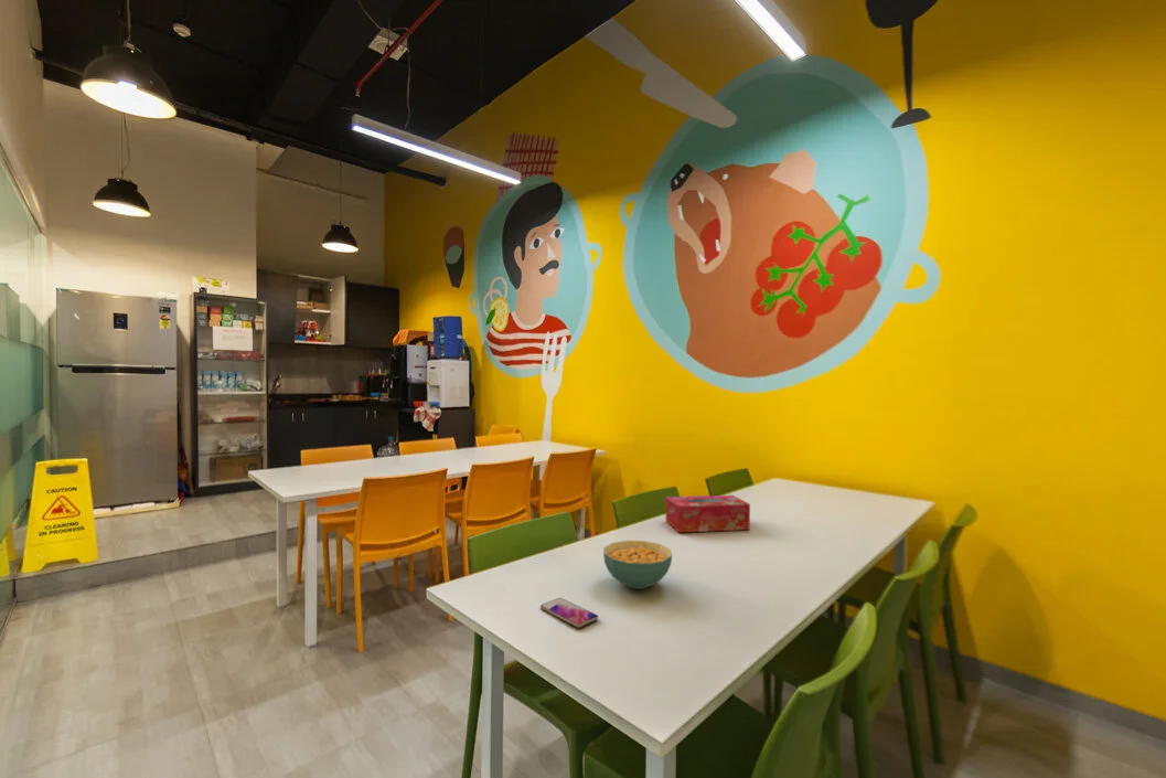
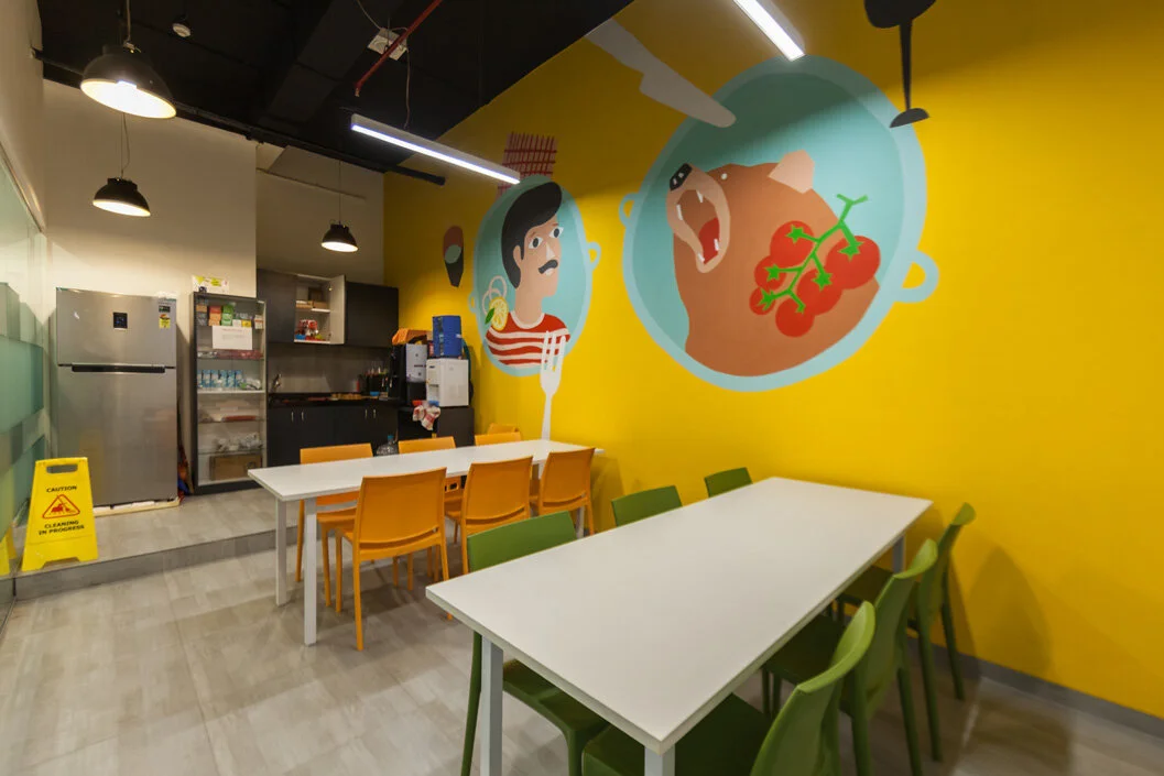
- smartphone (568, 611)
- cereal bowl (637, 567)
- tissue box (706, 512)
